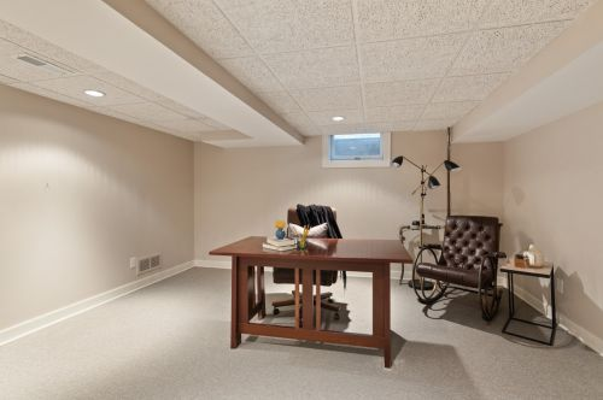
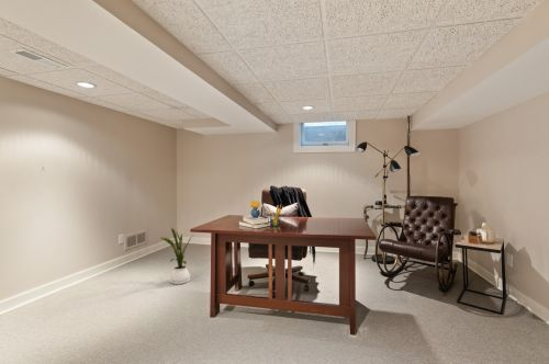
+ house plant (178, 253)
